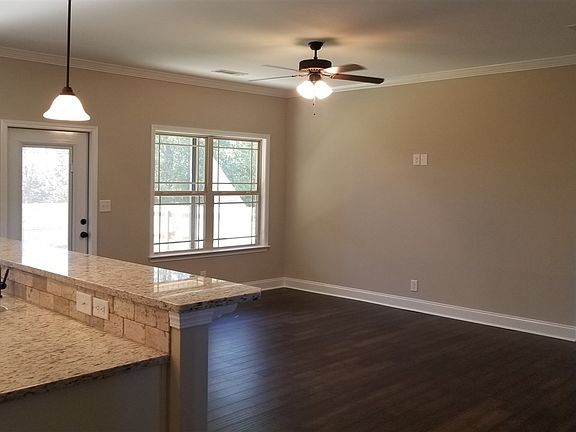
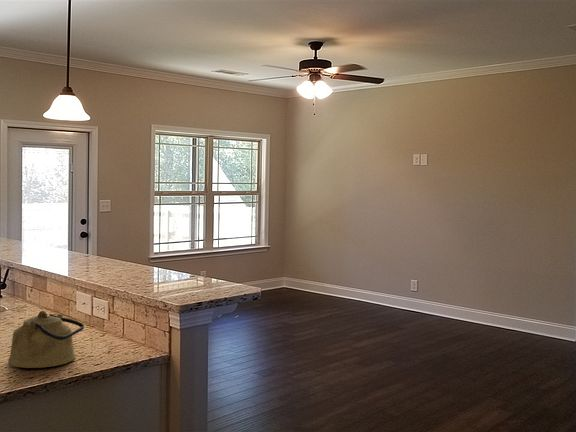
+ kettle (46, 333)
